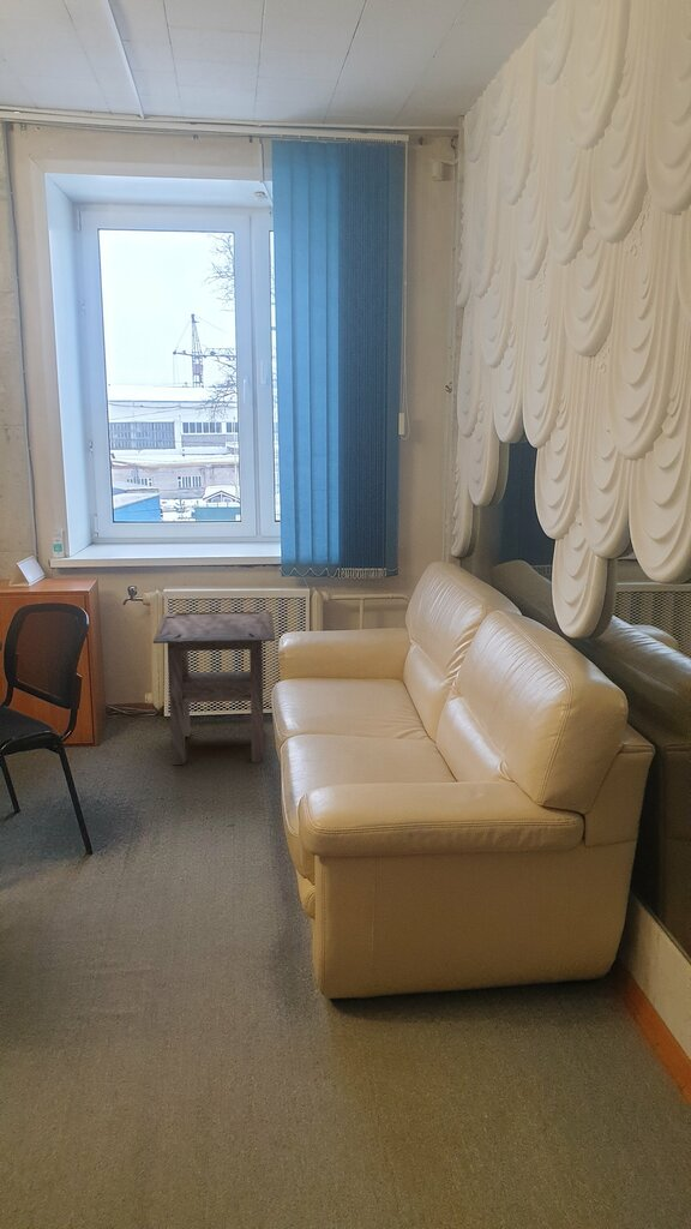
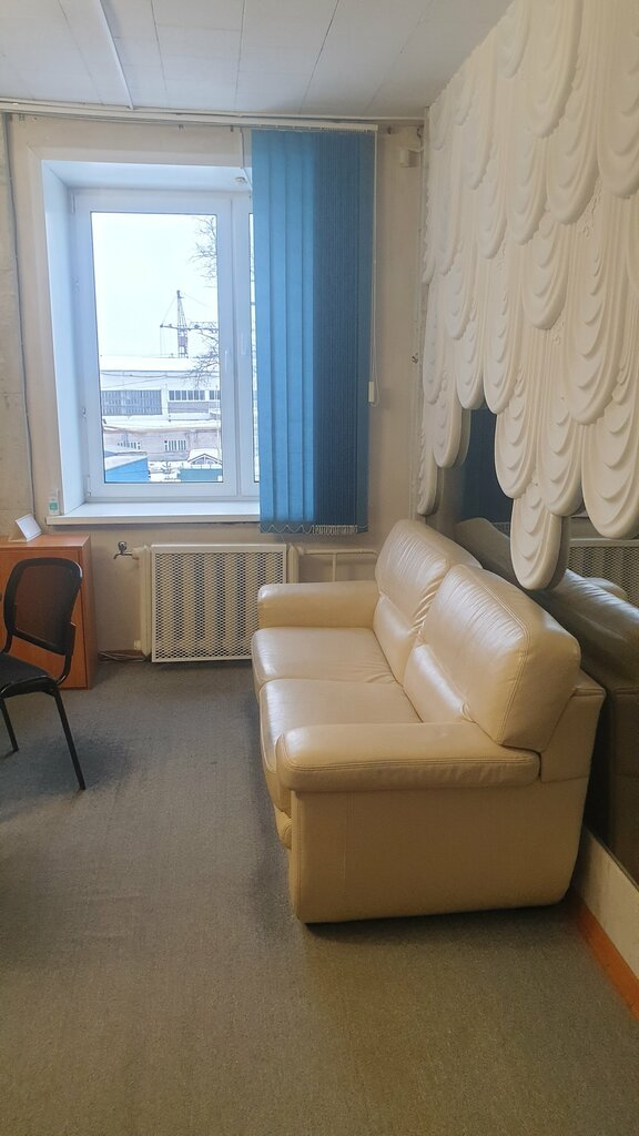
- side table (217, 685)
